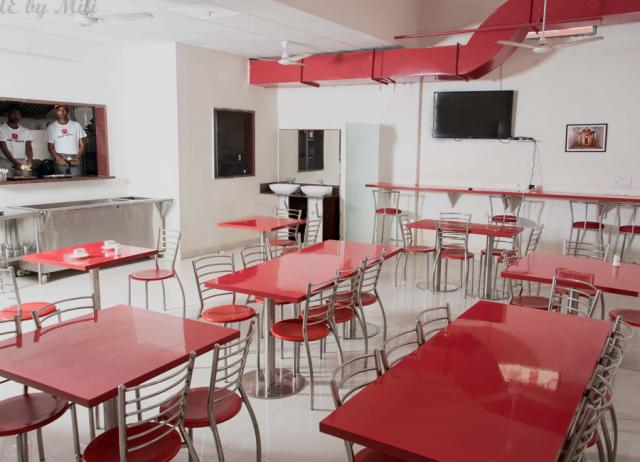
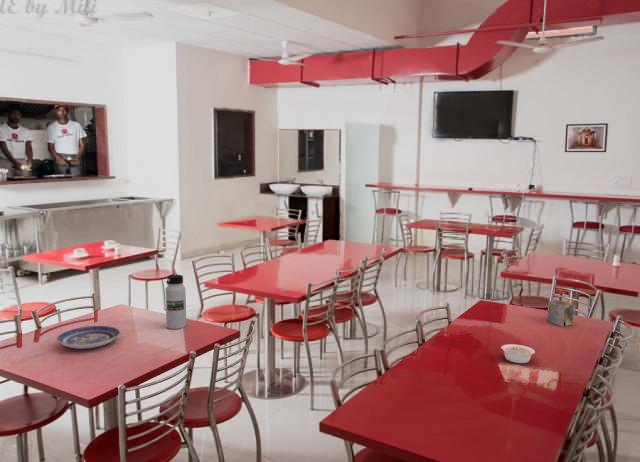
+ water bottle (175, 301)
+ plate (89, 338)
+ napkin holder (561, 309)
+ legume (518, 353)
